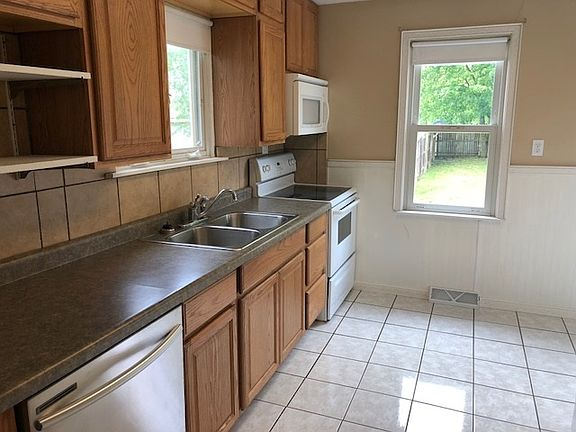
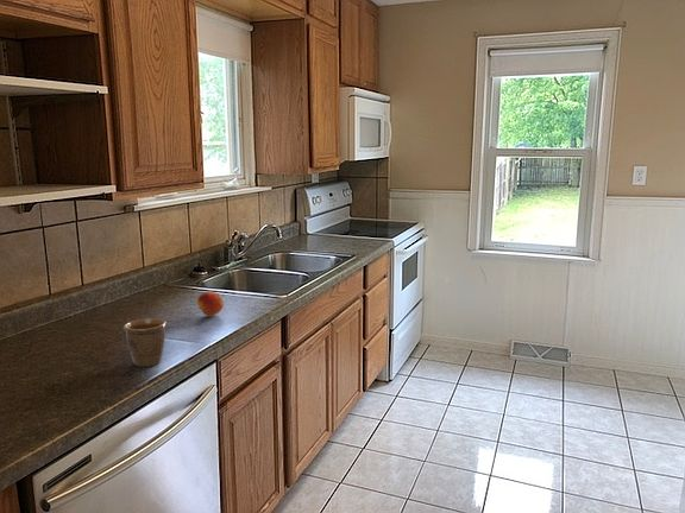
+ mug (146, 341)
+ fruit (209, 303)
